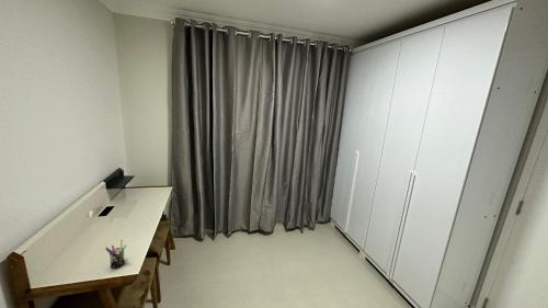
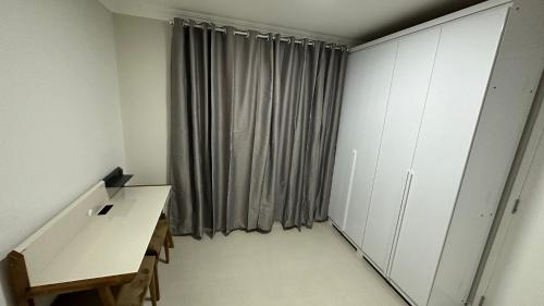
- pen holder (118, 253)
